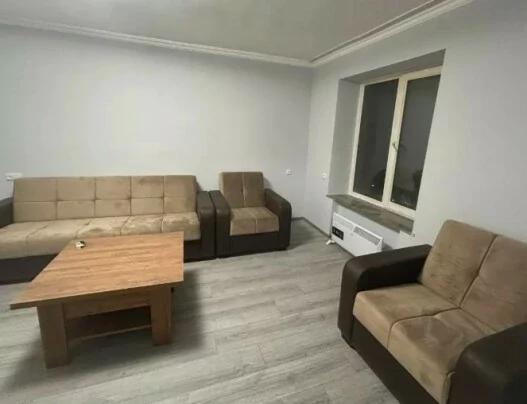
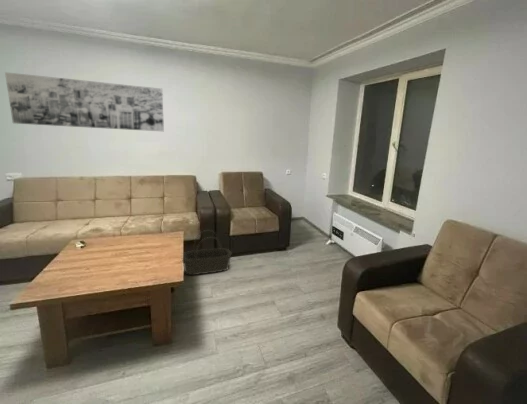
+ wall art (92, 104)
+ basket (207, 251)
